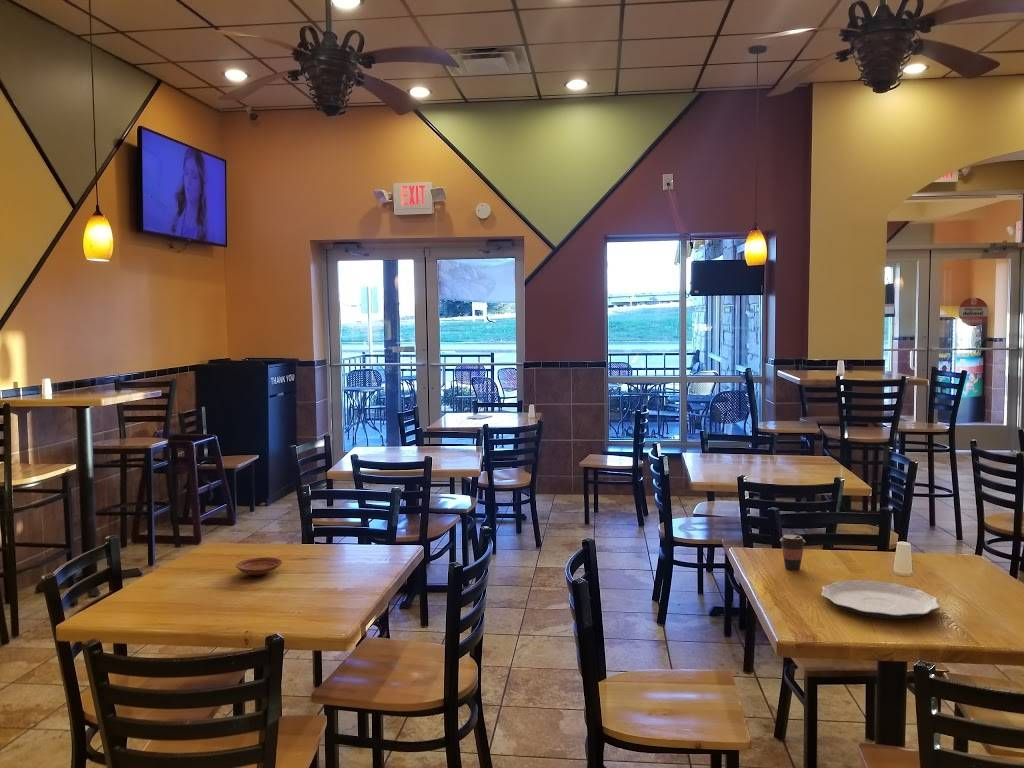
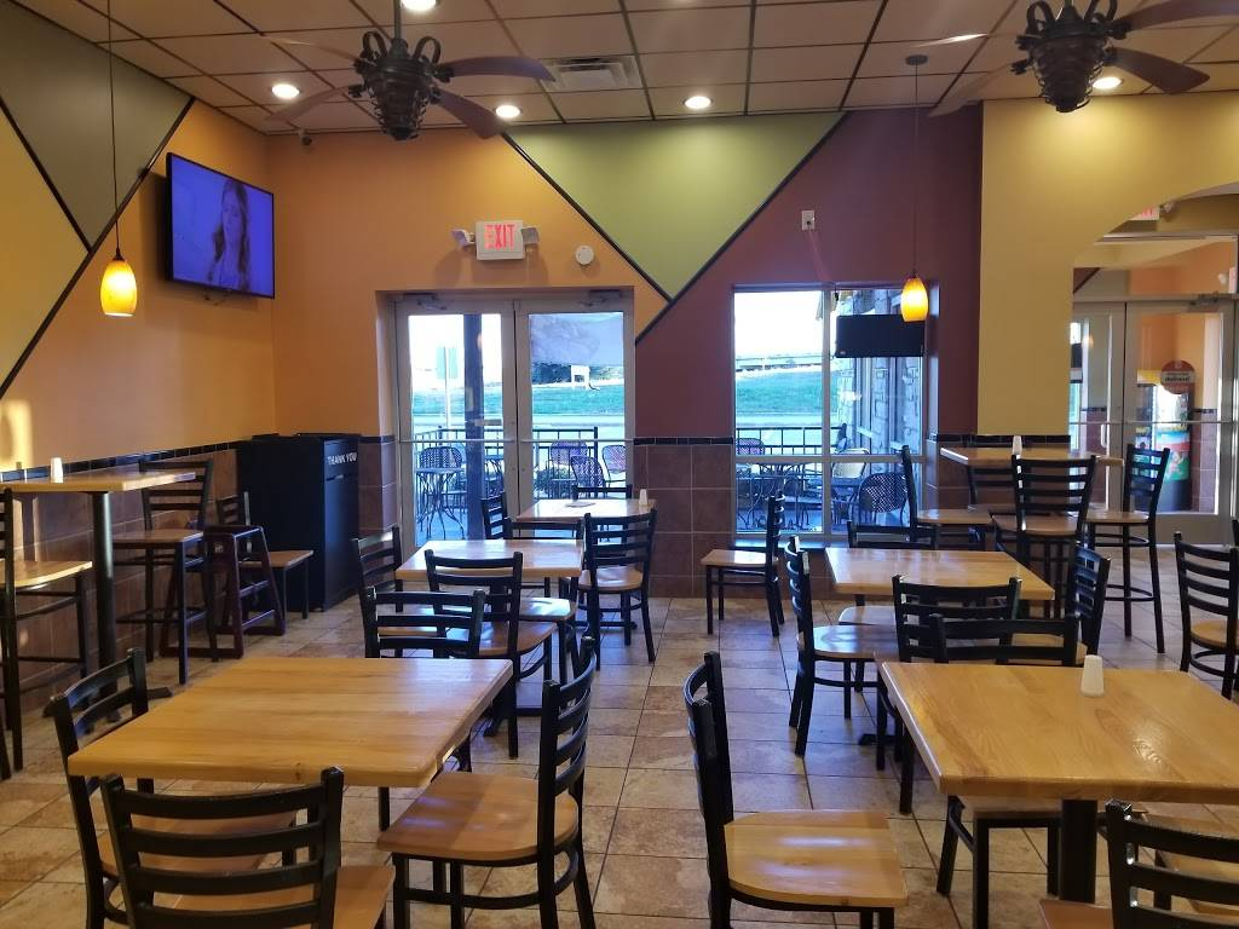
- plate (259, 567)
- plate (878, 600)
- coffee cup (792, 552)
